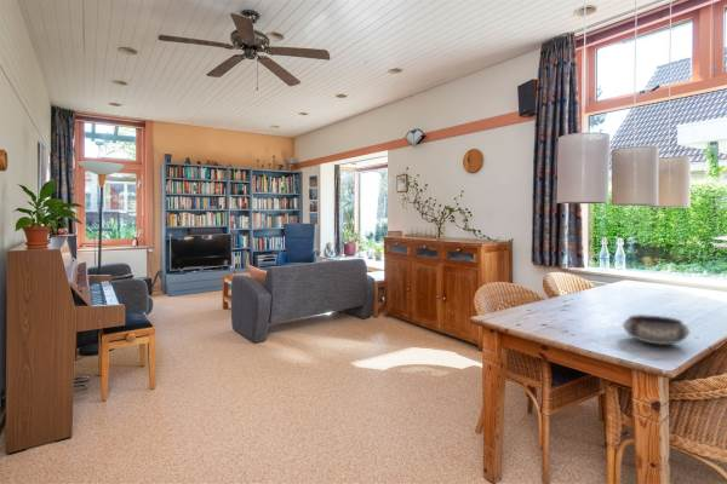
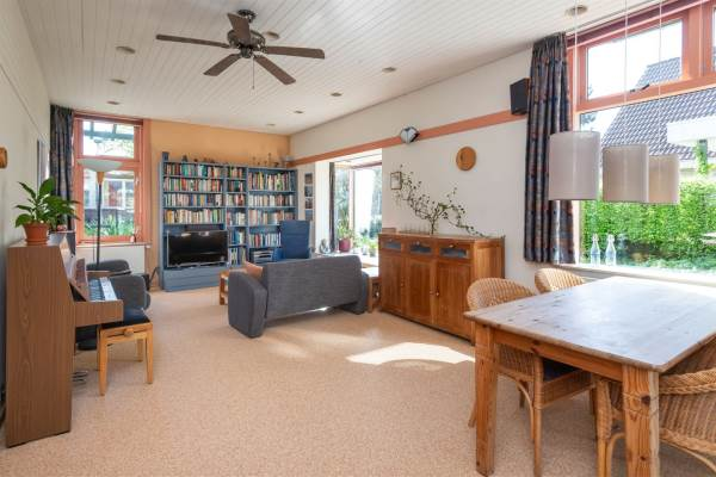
- bowl (654, 330)
